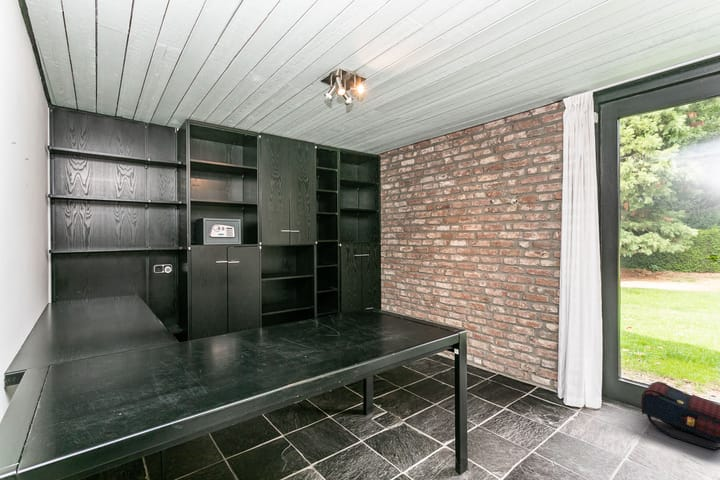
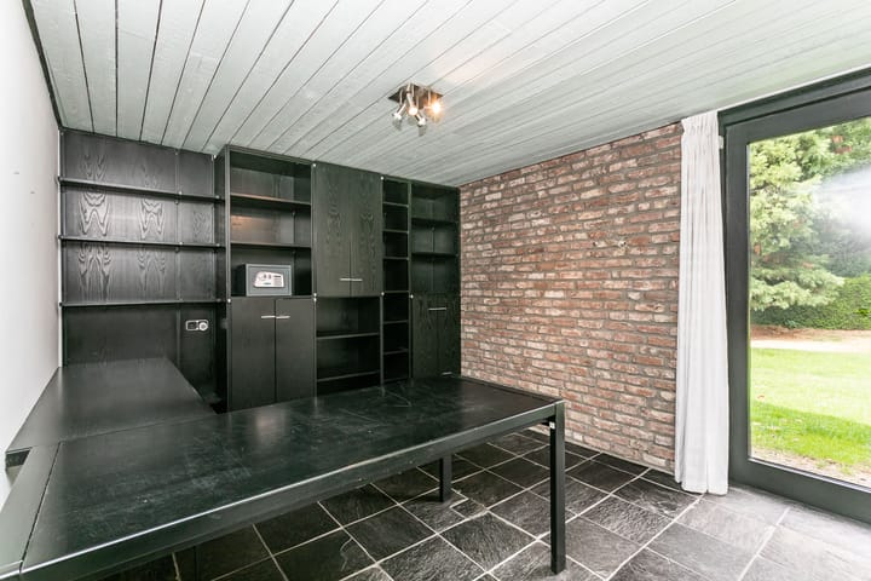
- satchel (687, 416)
